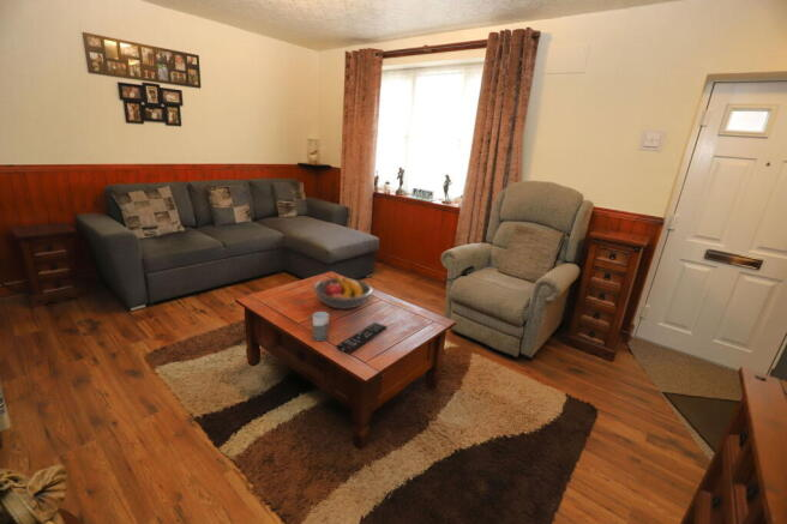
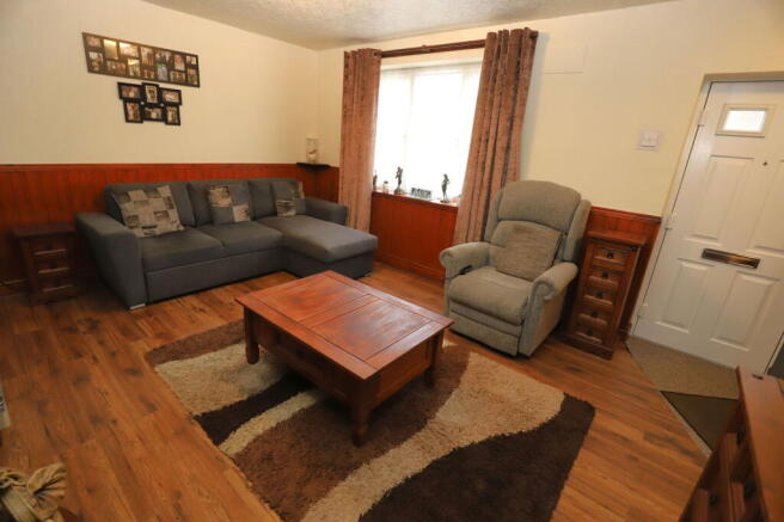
- remote control (362, 336)
- mug (317, 324)
- fruit bowl (342, 293)
